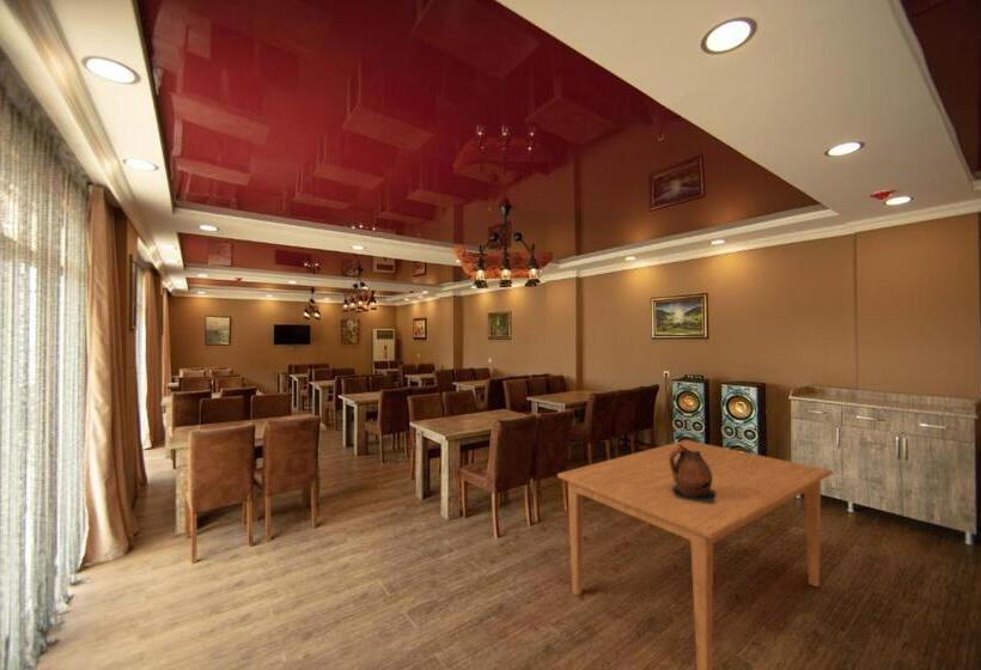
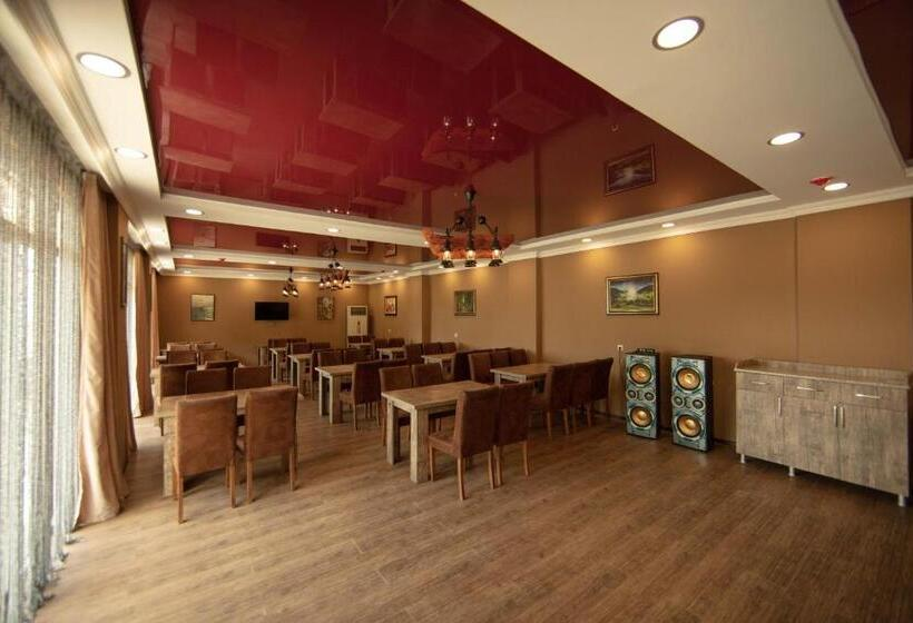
- ceramic pitcher (691, 468)
- dining table (695, 530)
